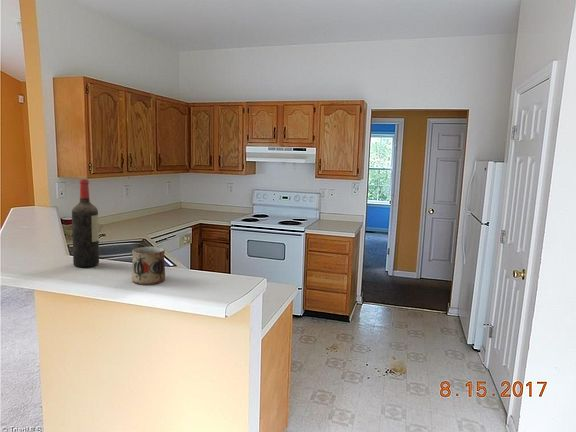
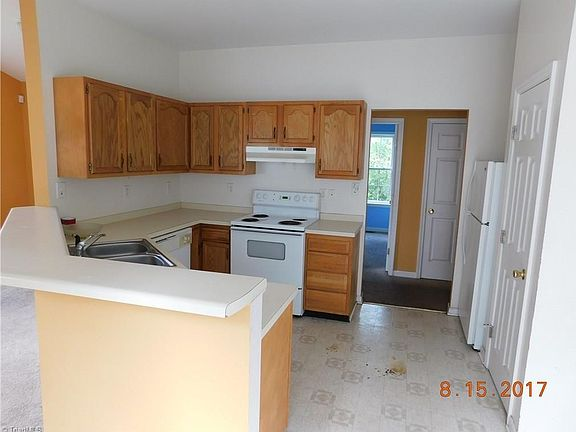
- wine bottle (85, 222)
- mug (147, 264)
